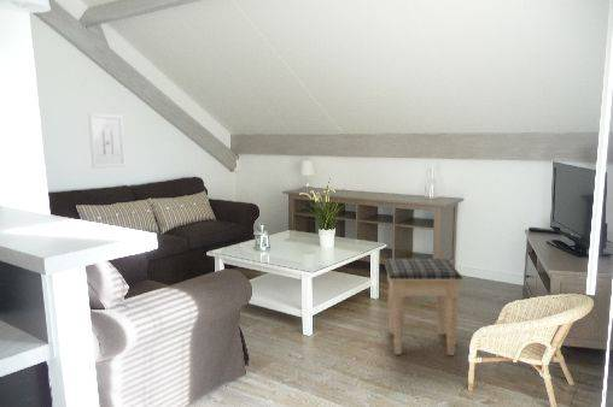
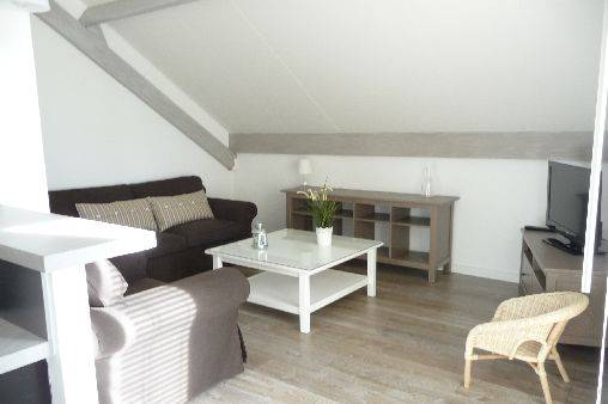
- wall art (107, 141)
- footstool (420, 295)
